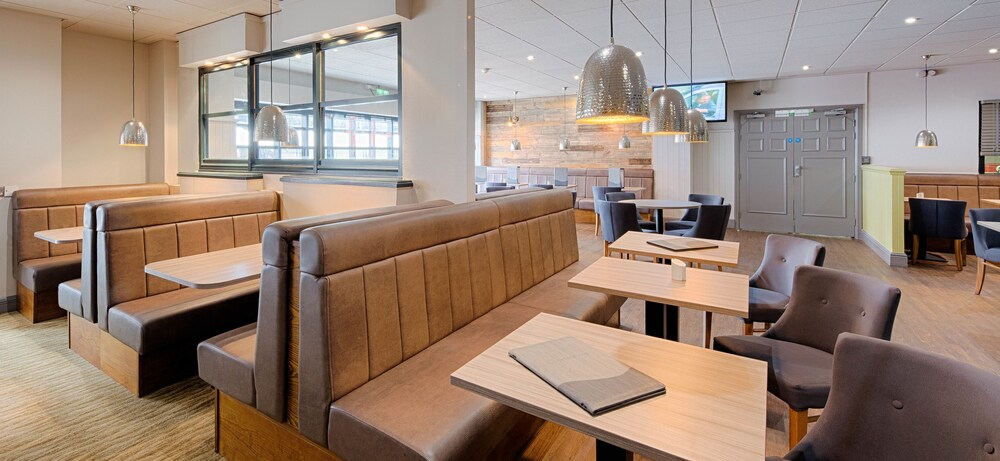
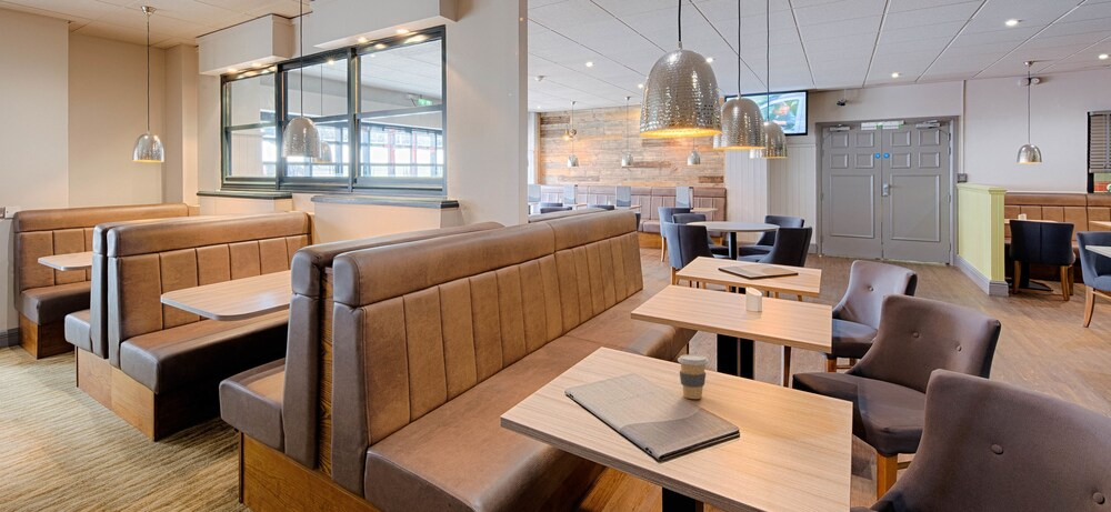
+ coffee cup (692, 377)
